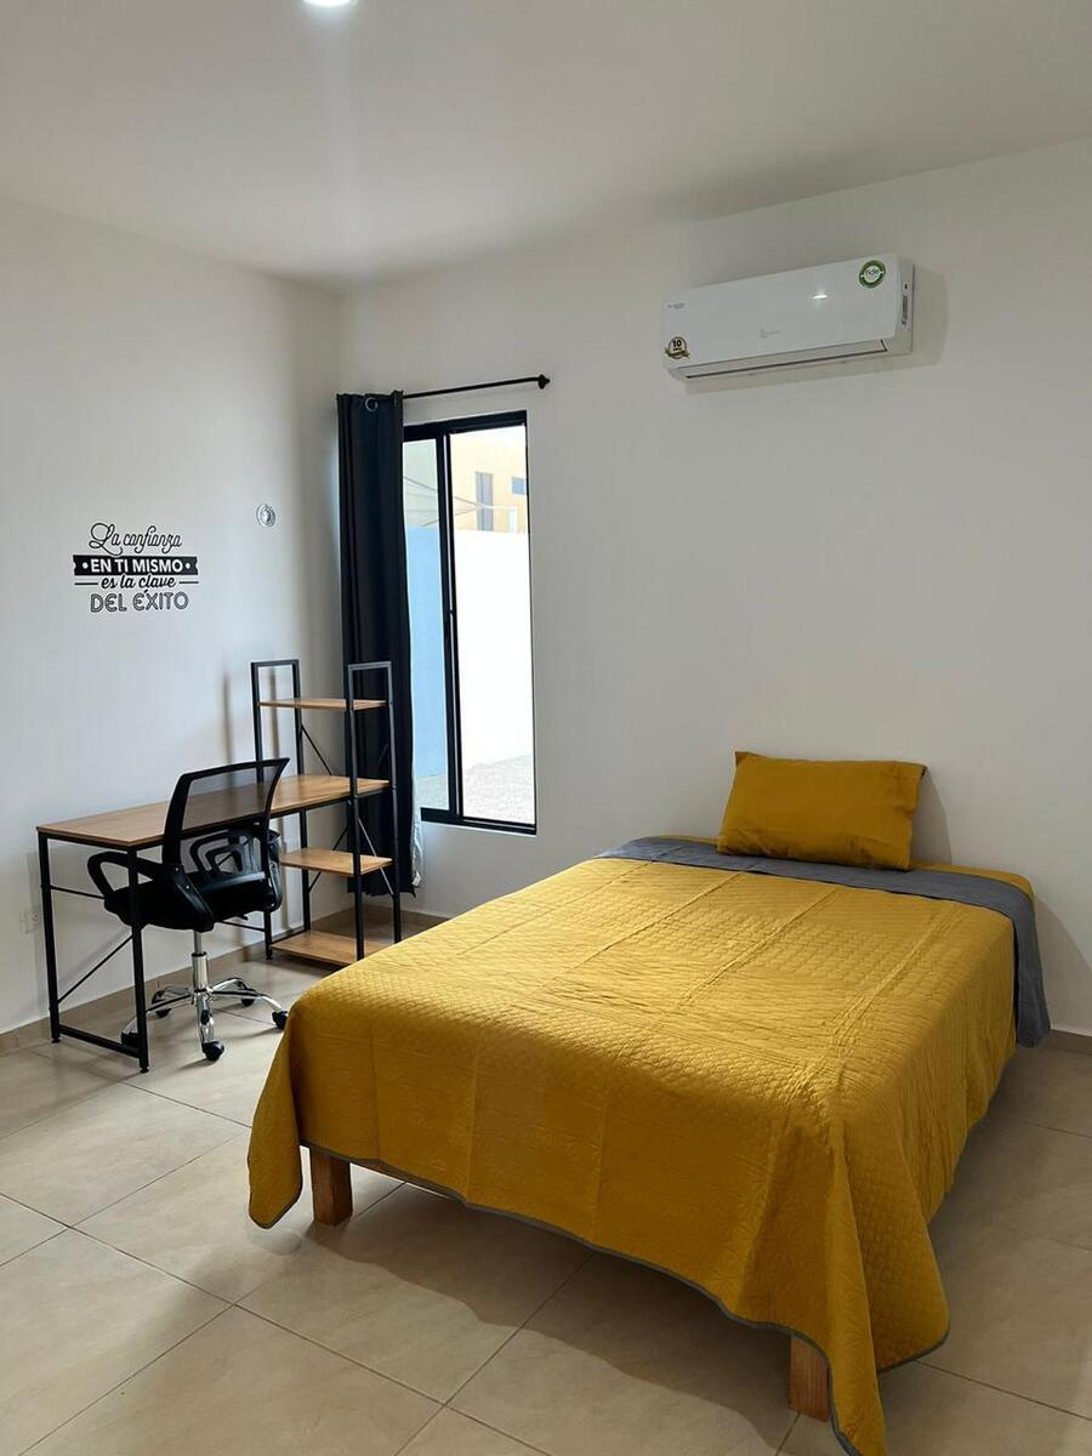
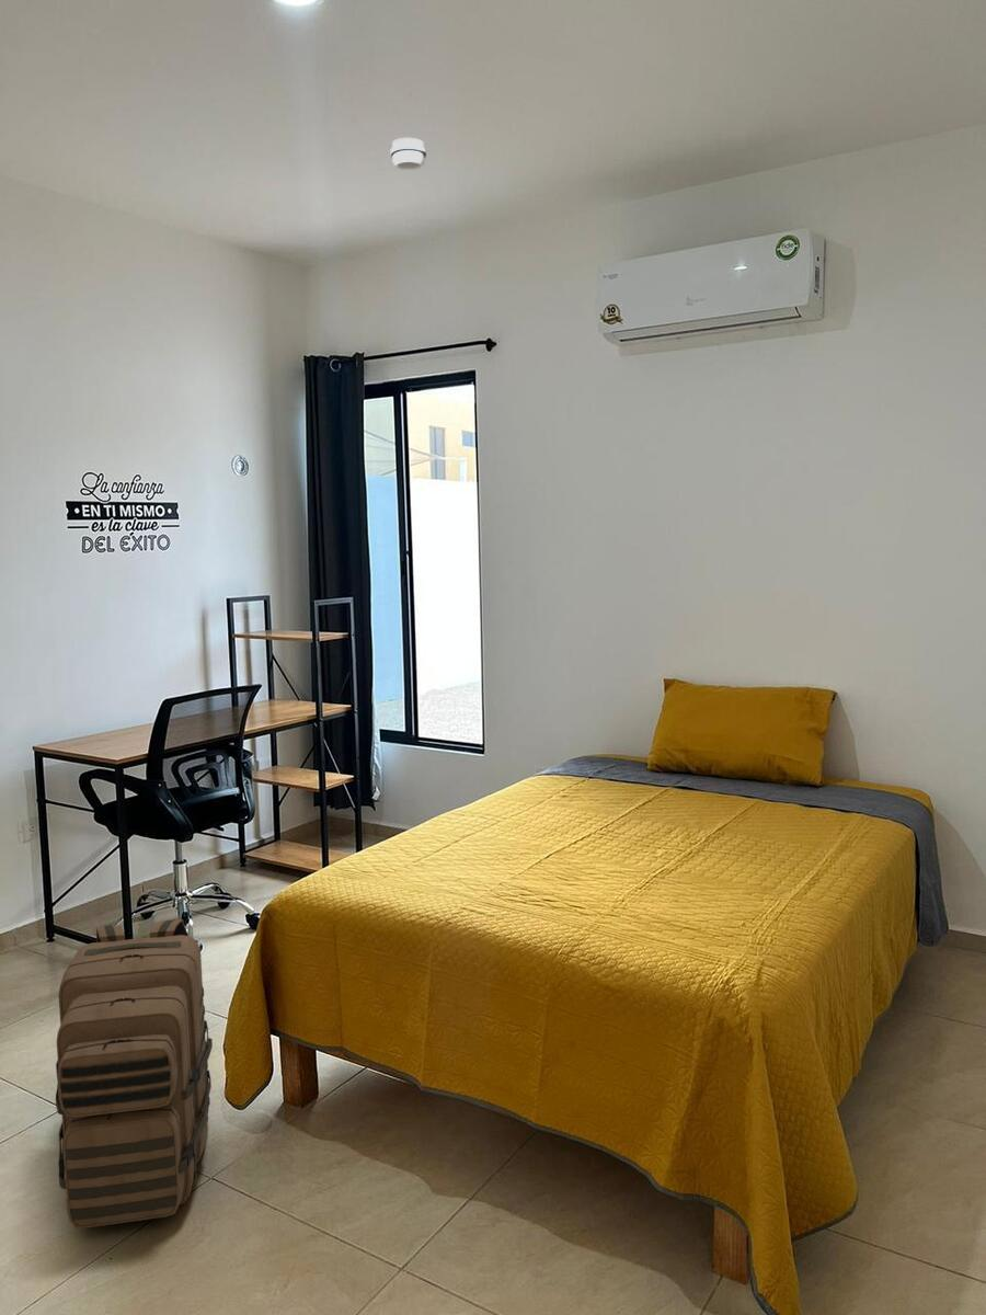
+ backpack (134, 1060)
+ smoke detector (408, 155)
